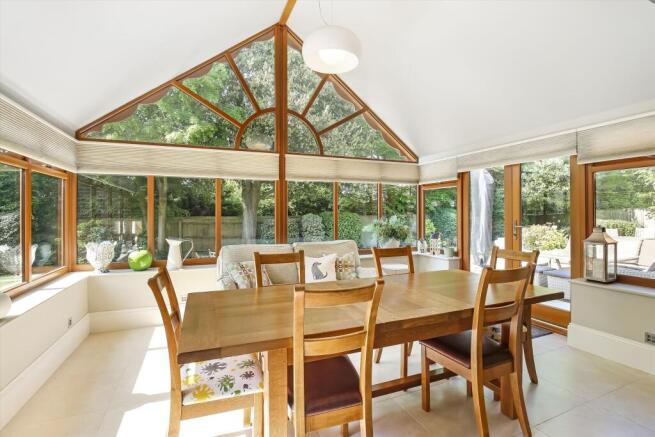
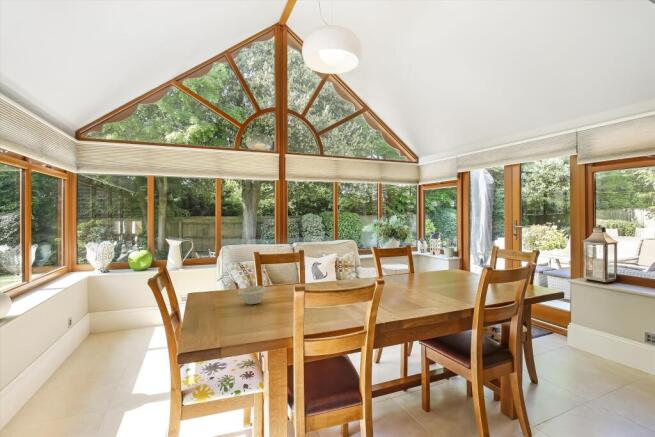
+ bowl (252, 295)
